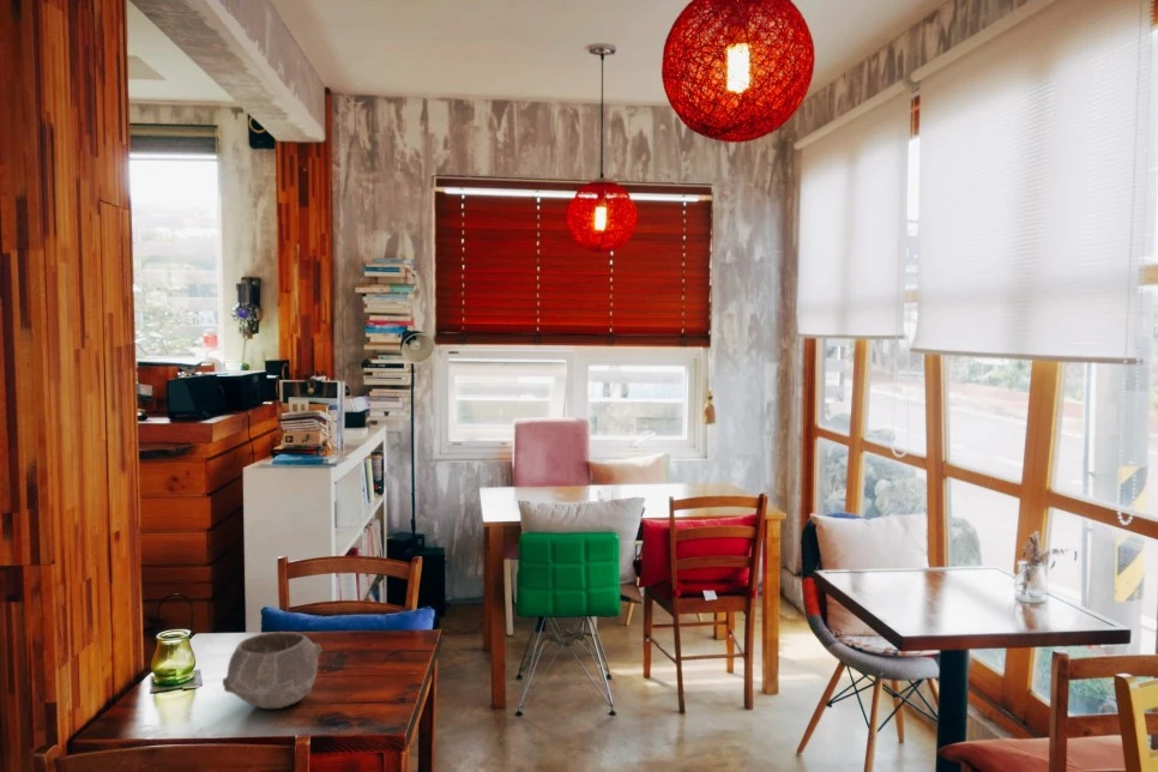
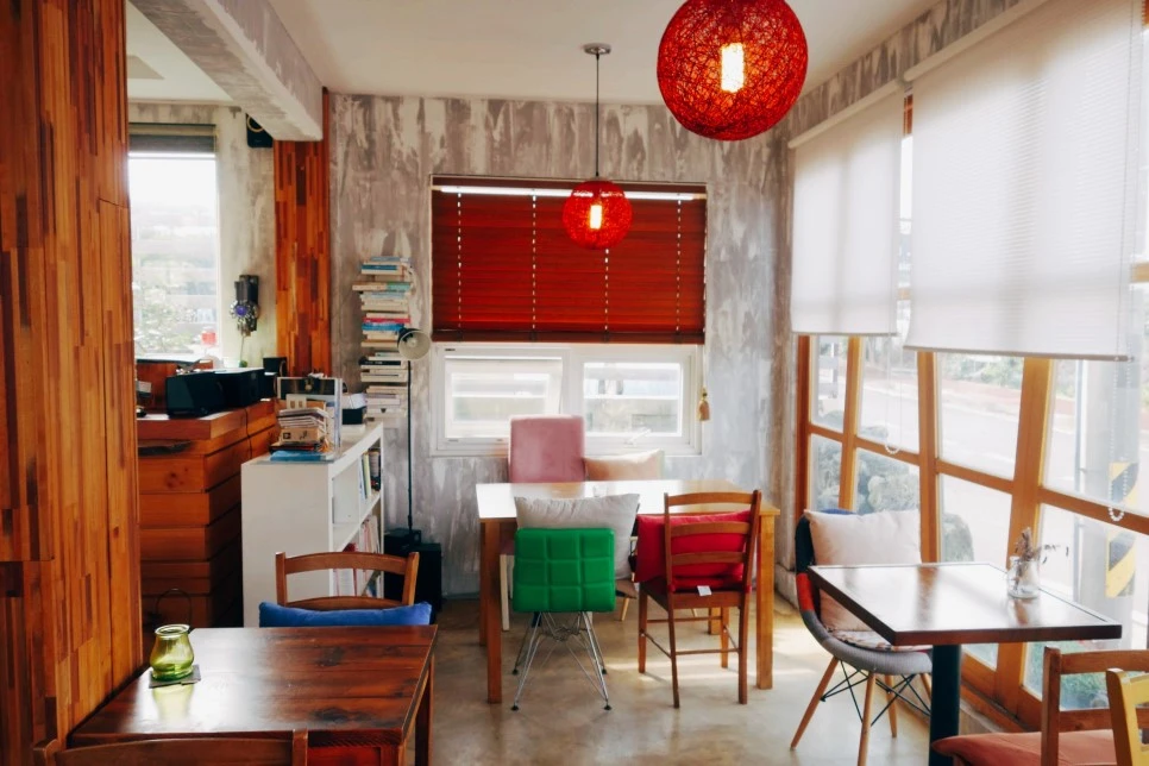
- bowl (273, 670)
